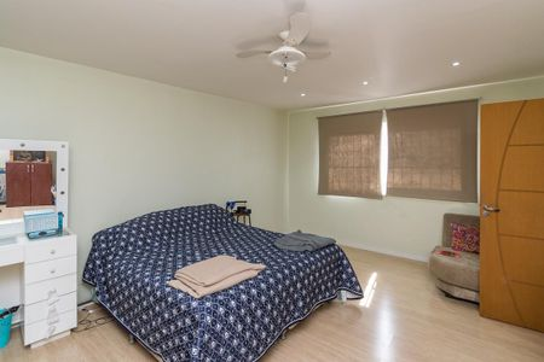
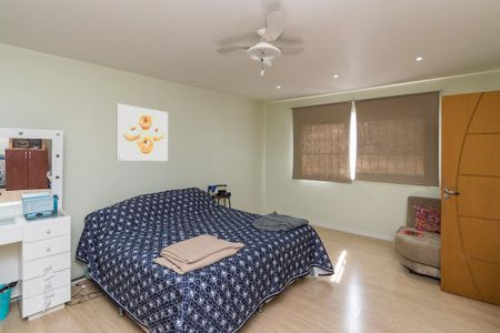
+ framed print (143, 134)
